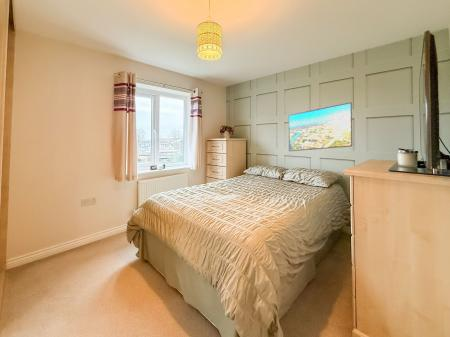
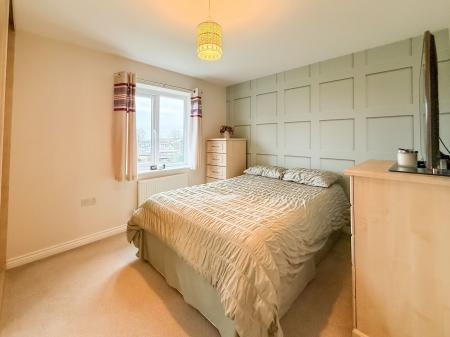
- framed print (317, 129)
